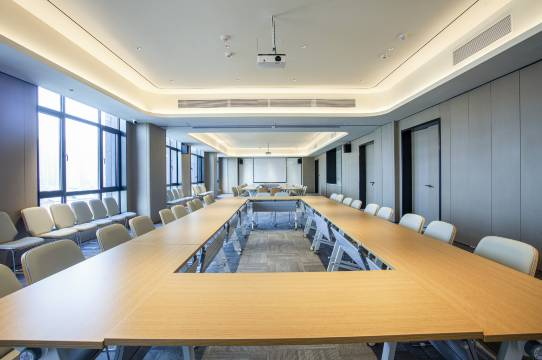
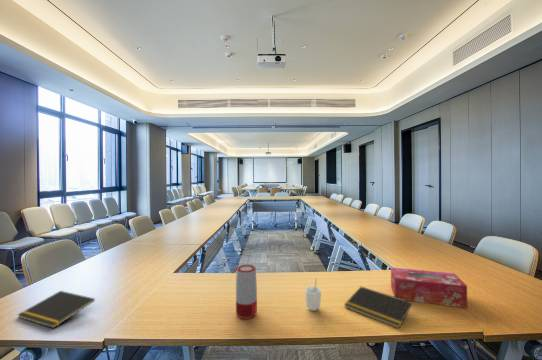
+ tissue box (425, 285)
+ notepad (57, 307)
+ speaker (246, 290)
+ cup (313, 294)
+ notepad (377, 304)
